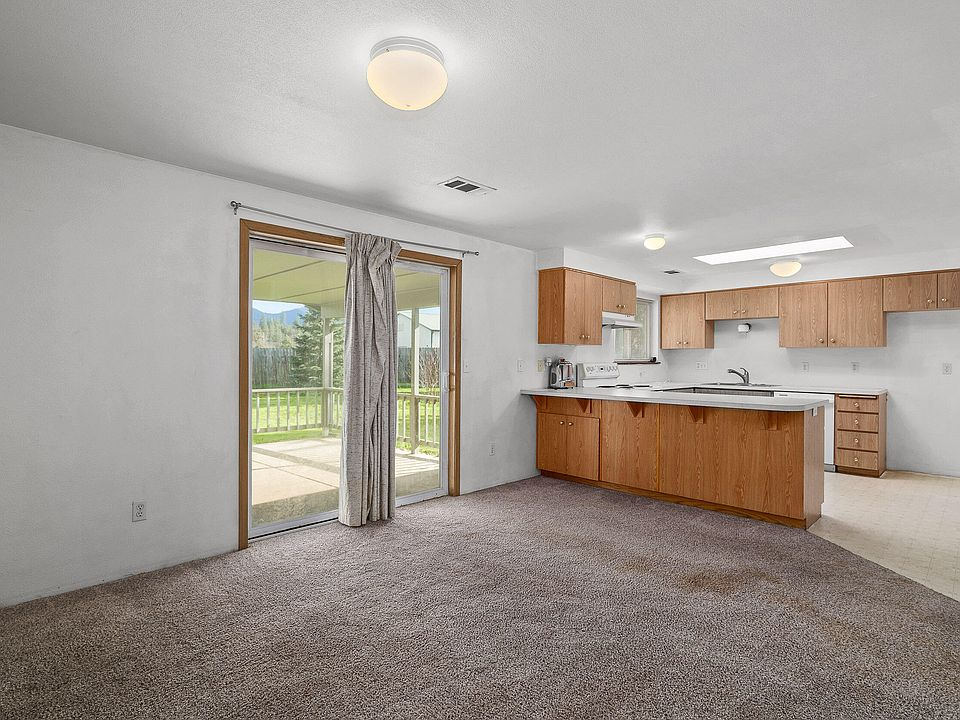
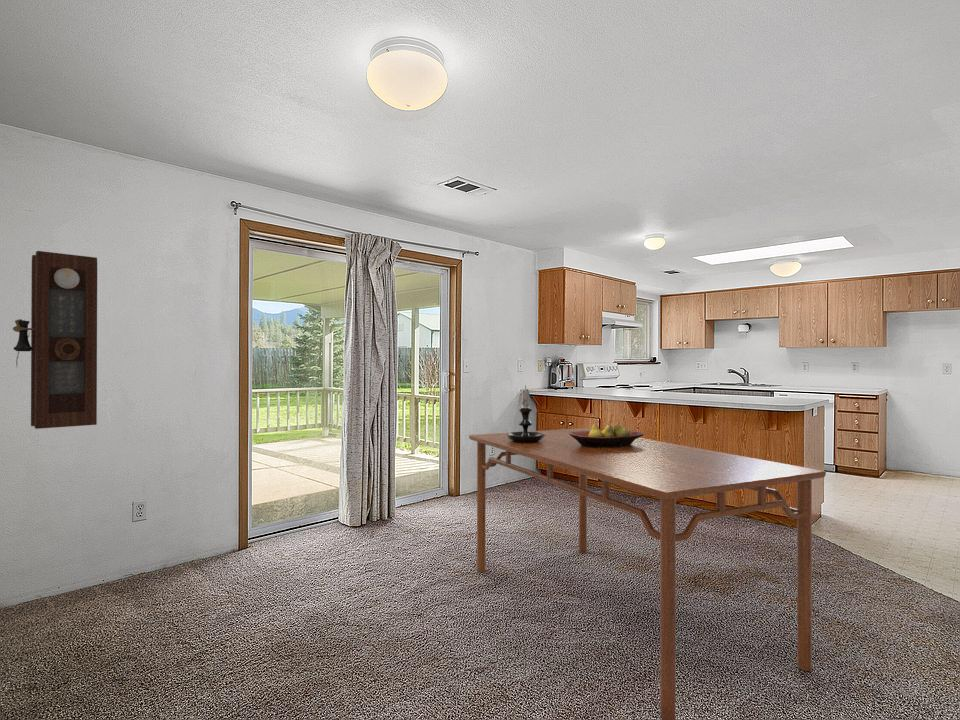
+ candle holder (526, 412)
+ pendulum clock (55, 340)
+ dining table (620, 508)
+ fruit bowl (606, 434)
